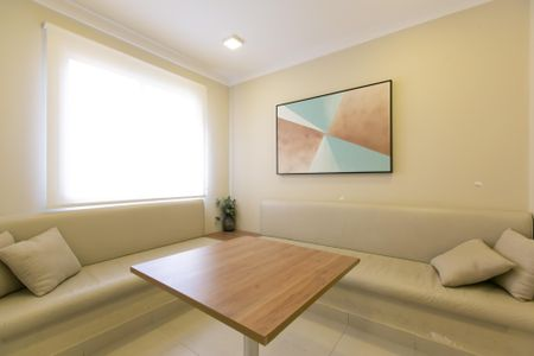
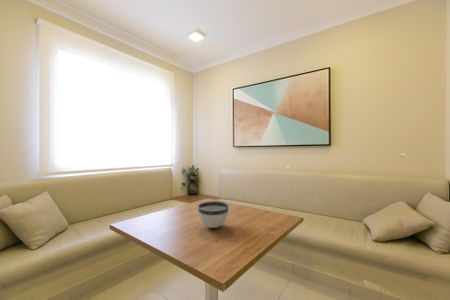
+ bowl (213, 215)
